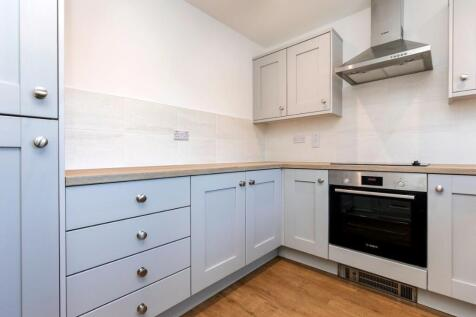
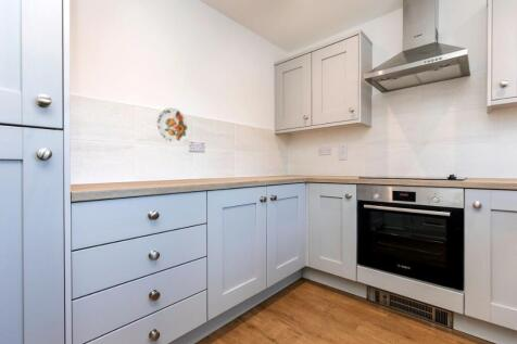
+ decorative plate (173, 125)
